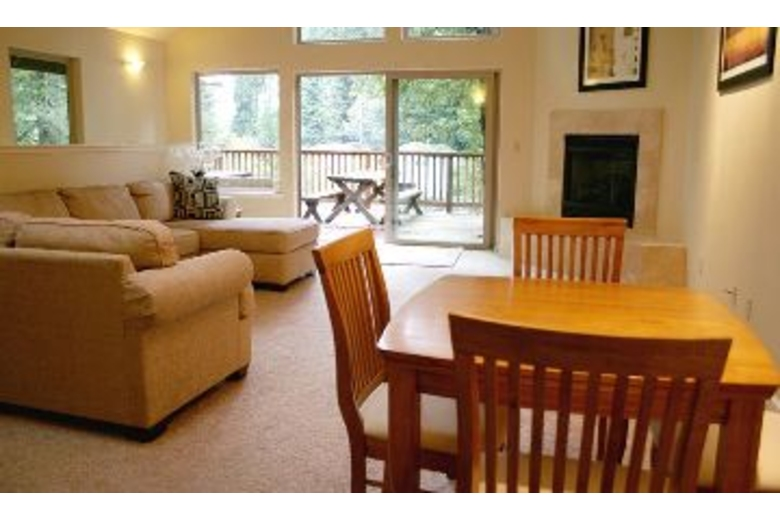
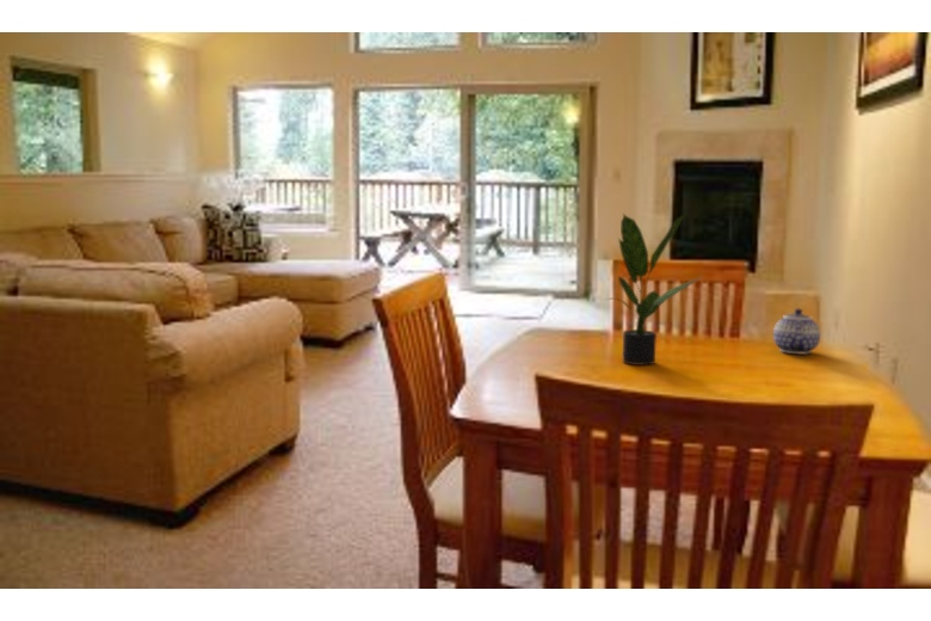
+ teapot (796, 330)
+ potted plant (653, 290)
